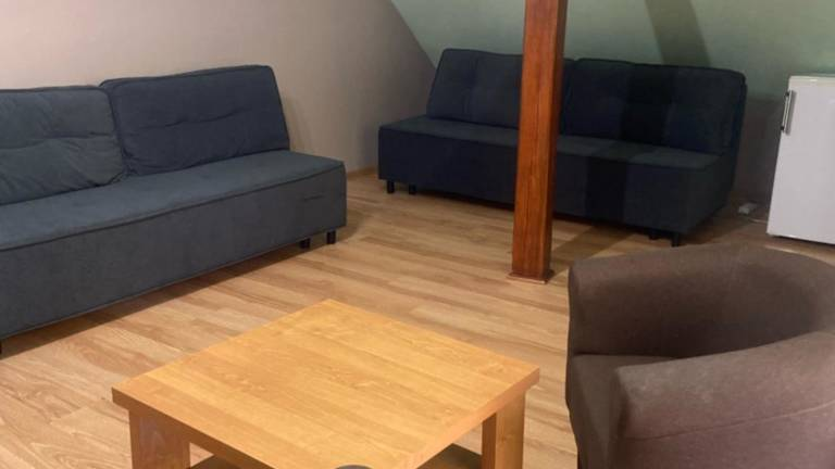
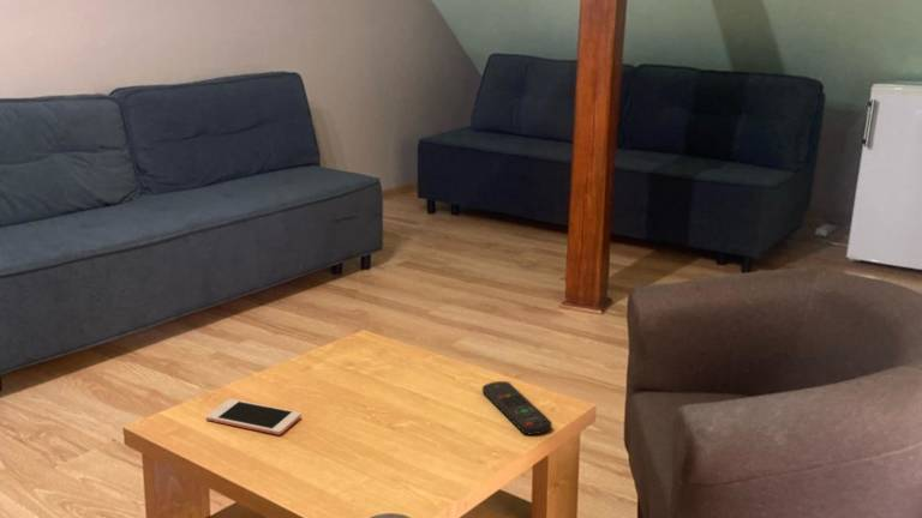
+ remote control (515, 405)
+ cell phone (253, 416)
